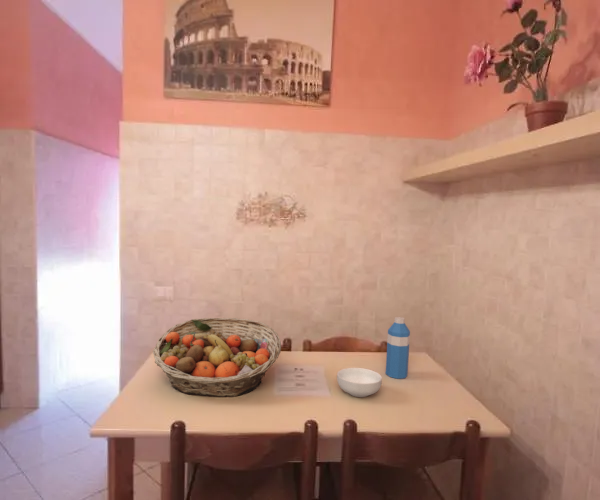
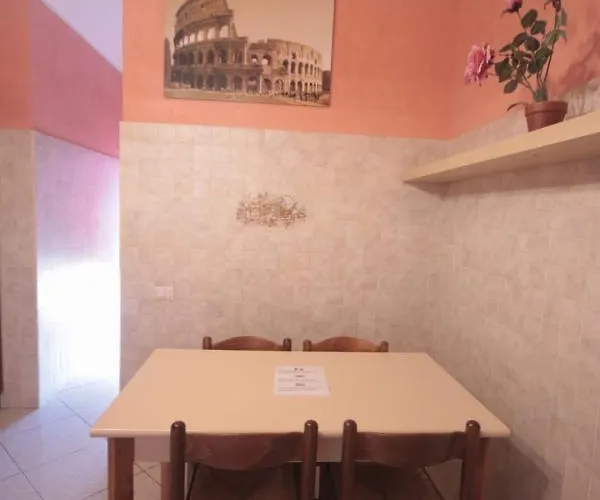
- water bottle (398, 346)
- cereal bowl (358, 383)
- fruit basket (218, 354)
